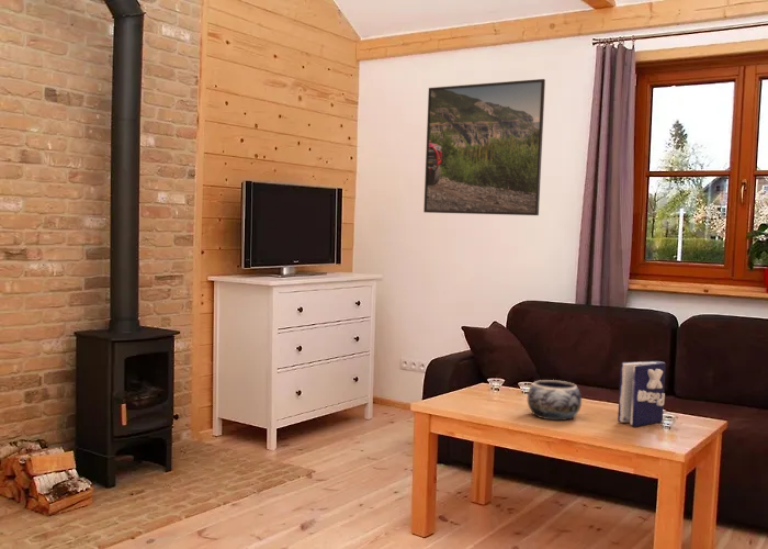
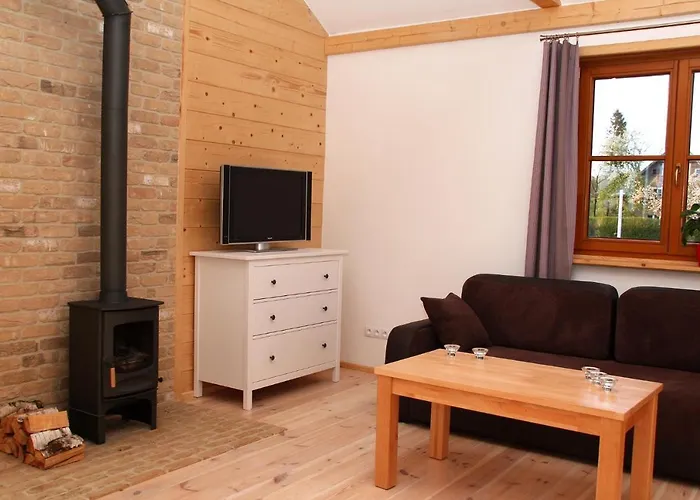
- book (642, 392)
- decorative bowl (554, 400)
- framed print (481, 148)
